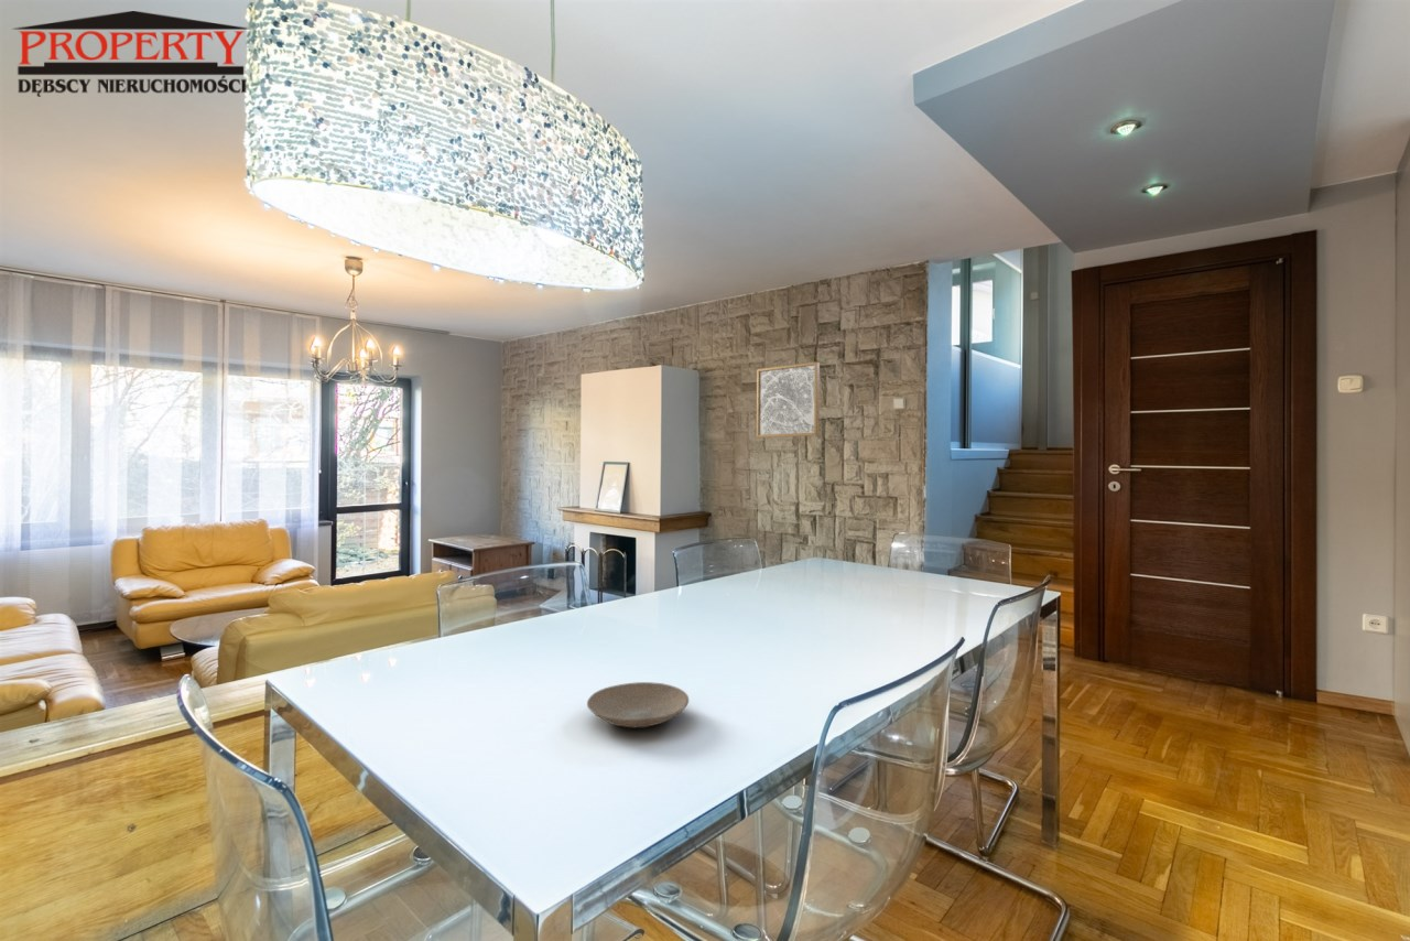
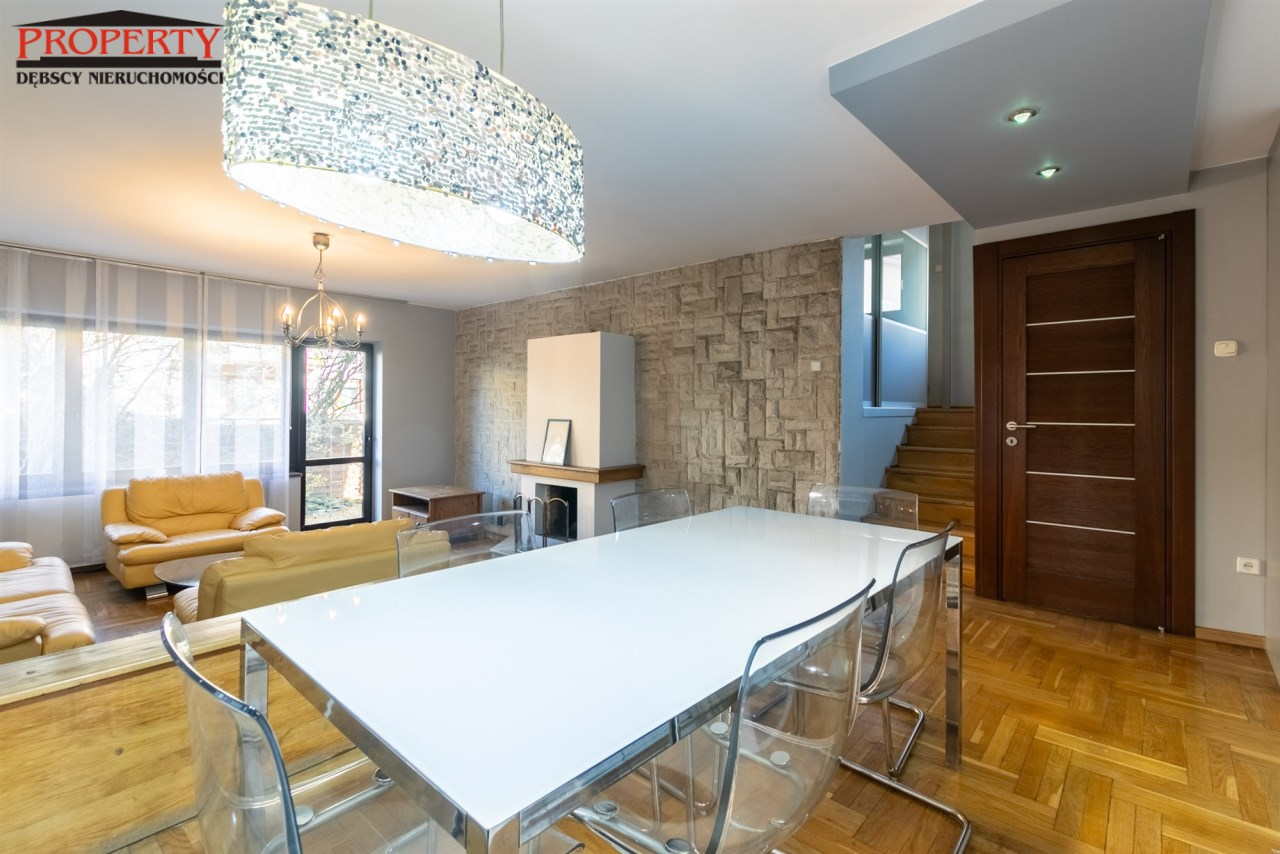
- wall art (787, 401)
- plate (638, 707)
